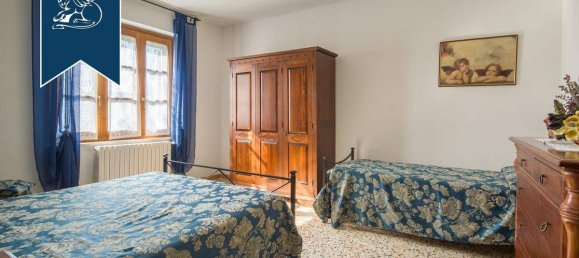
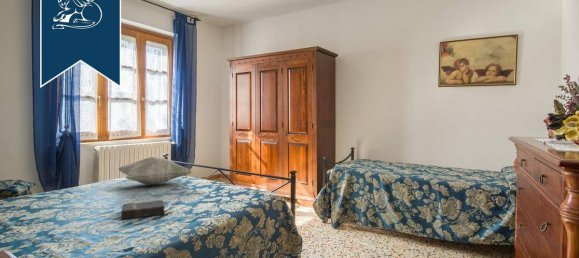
+ decorative pillow (154, 170)
+ hardback book (143, 209)
